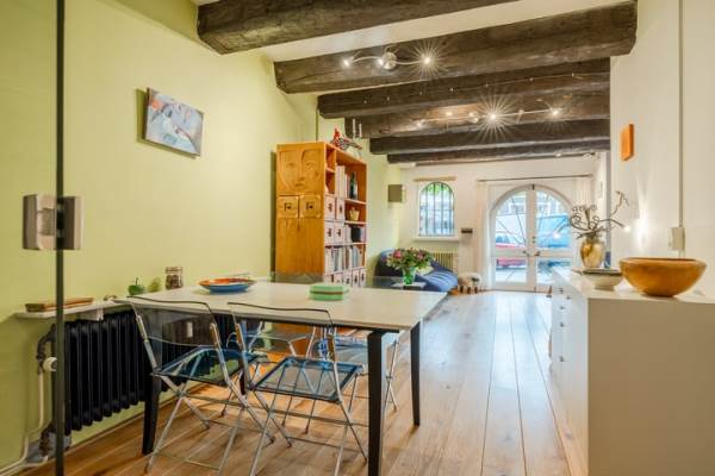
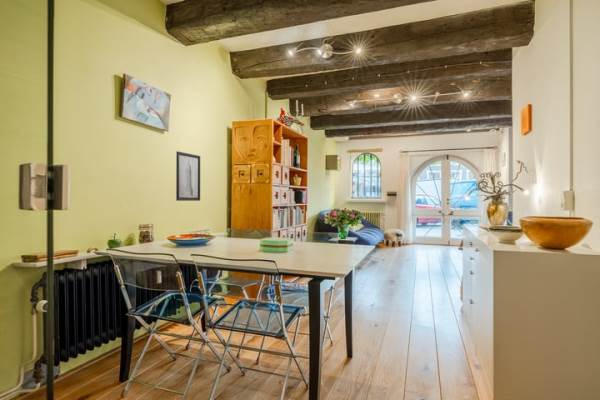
+ wall art (188, 177)
